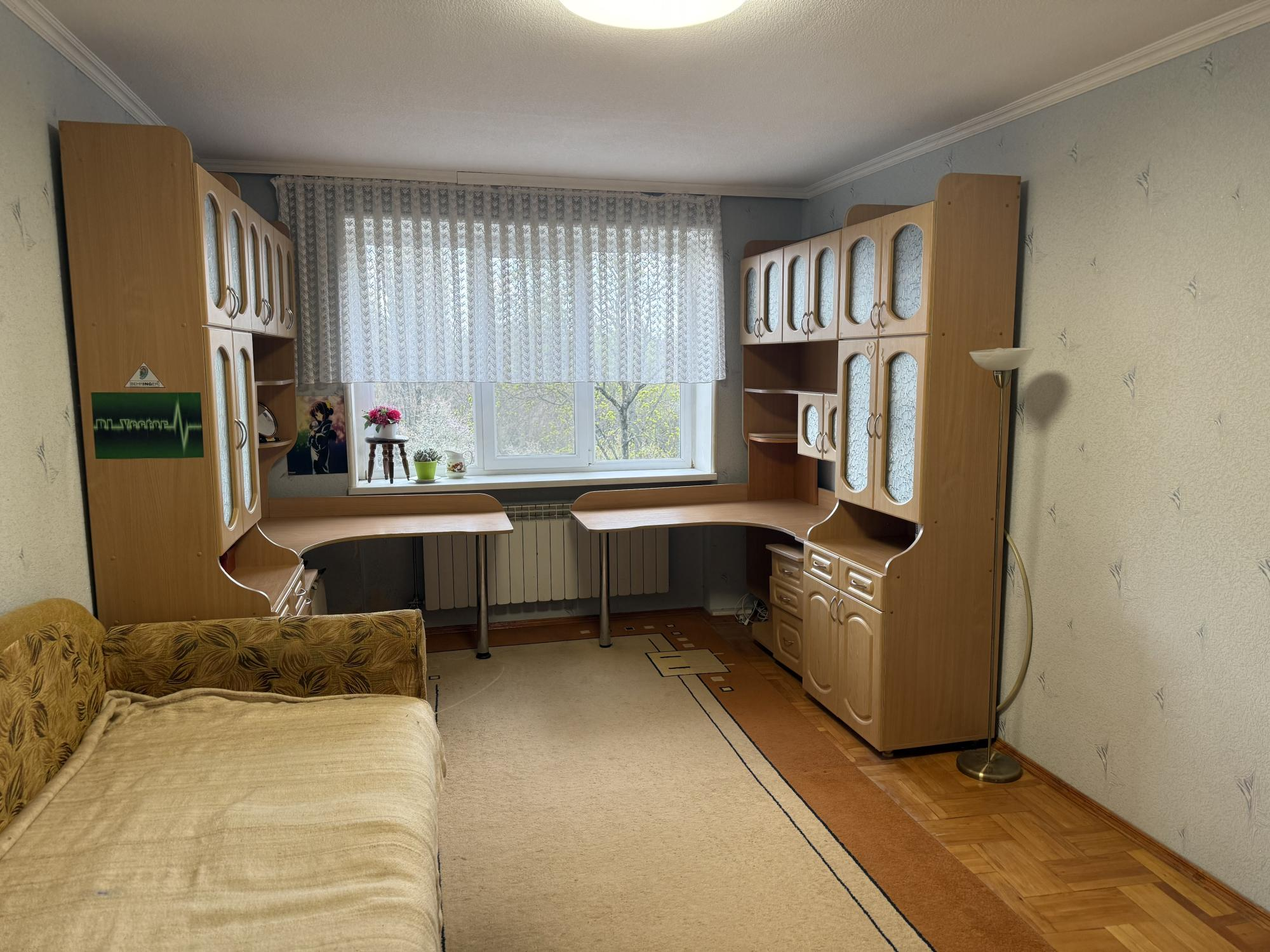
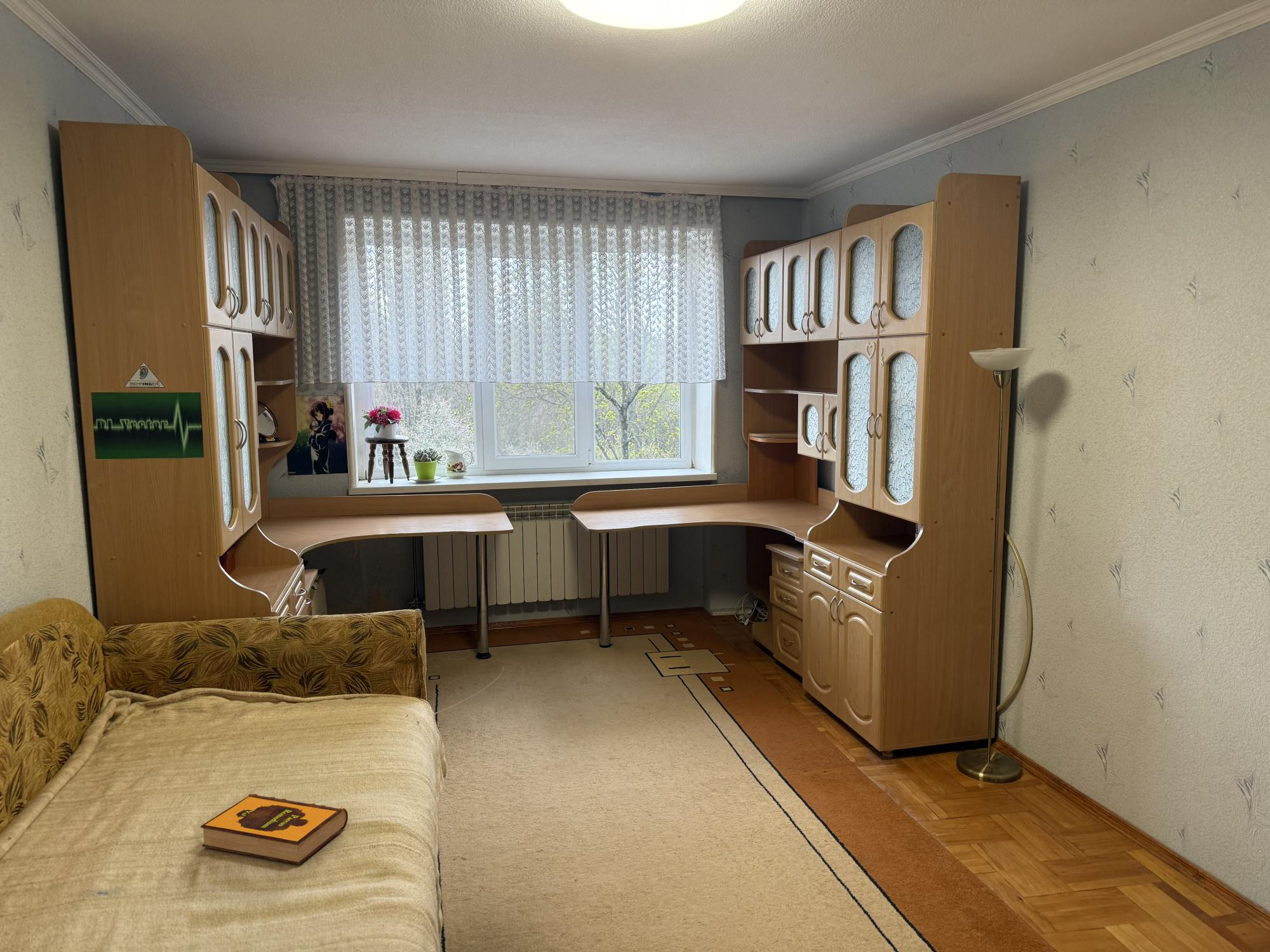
+ hardback book (276, 825)
